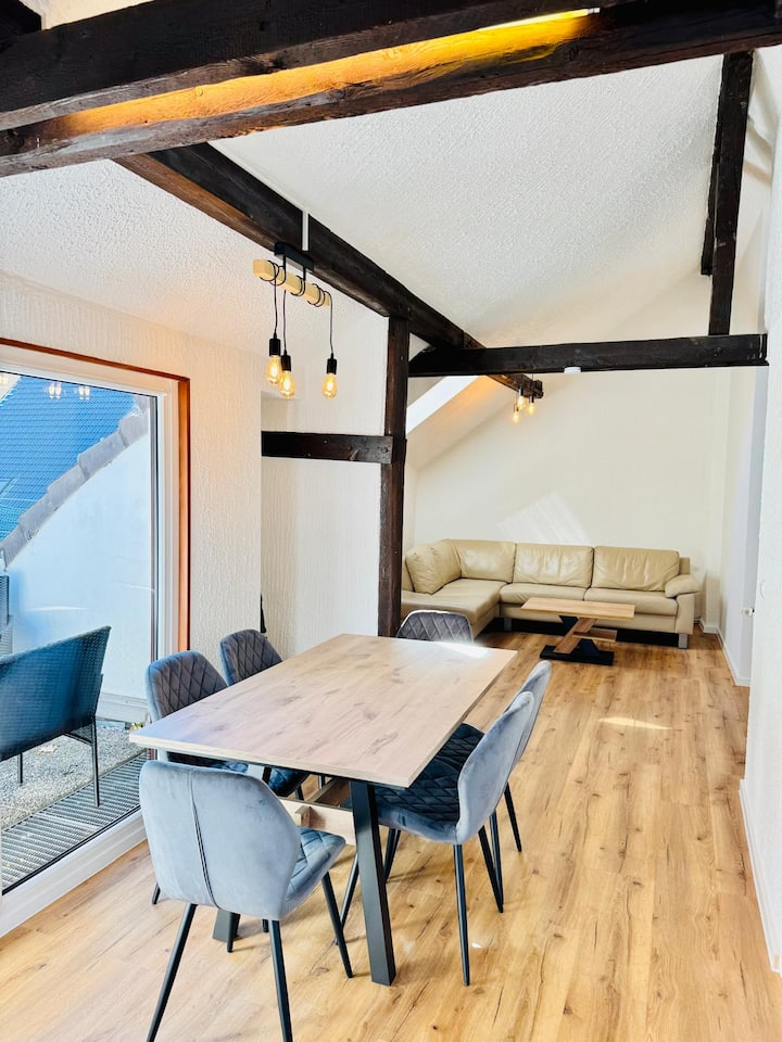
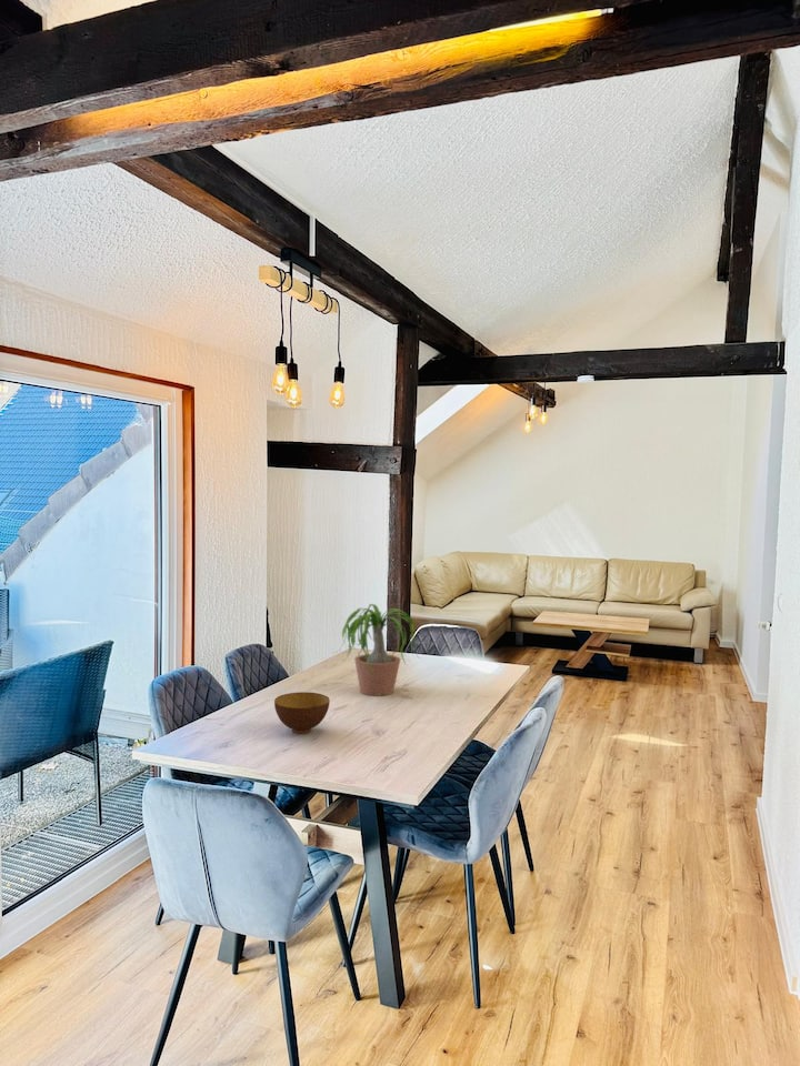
+ bowl (301, 715)
+ potted plant (367, 648)
